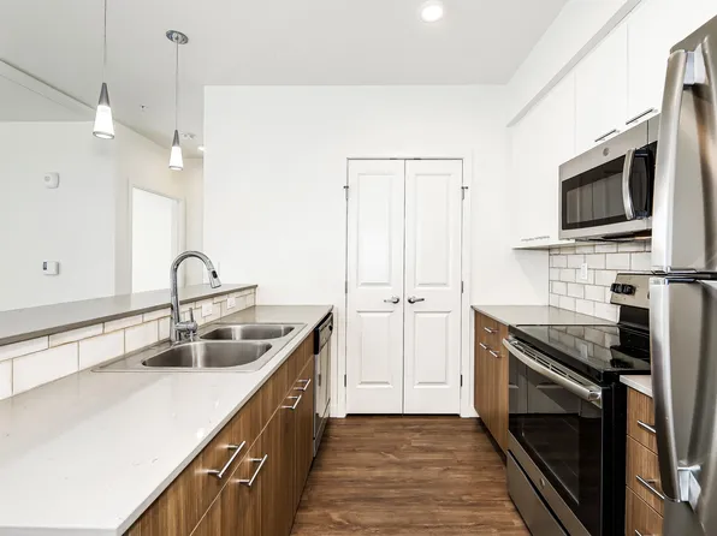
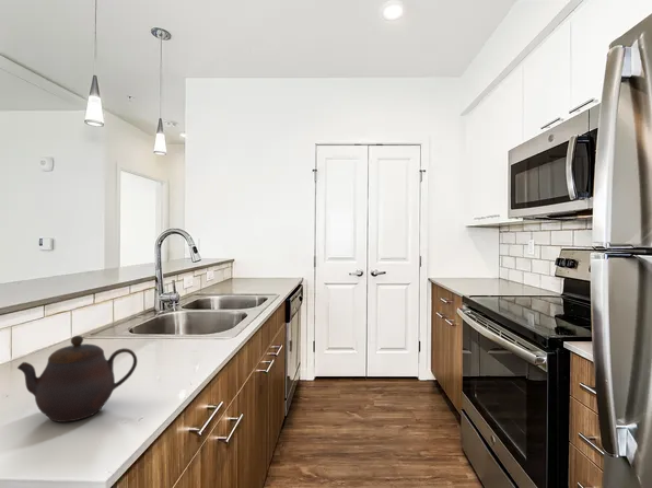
+ teapot (81, 373)
